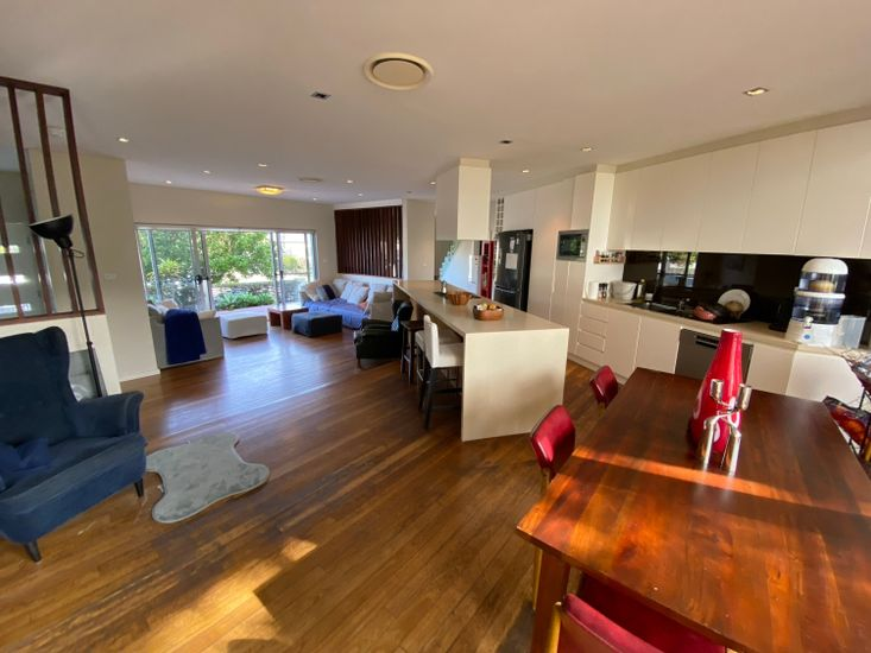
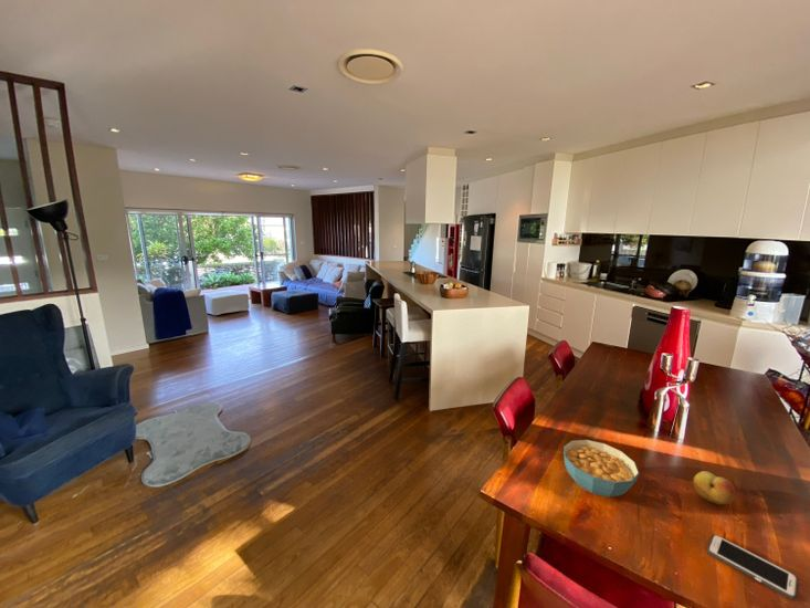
+ cereal bowl (597, 473)
+ fruit (714, 488)
+ cell phone (750, 564)
